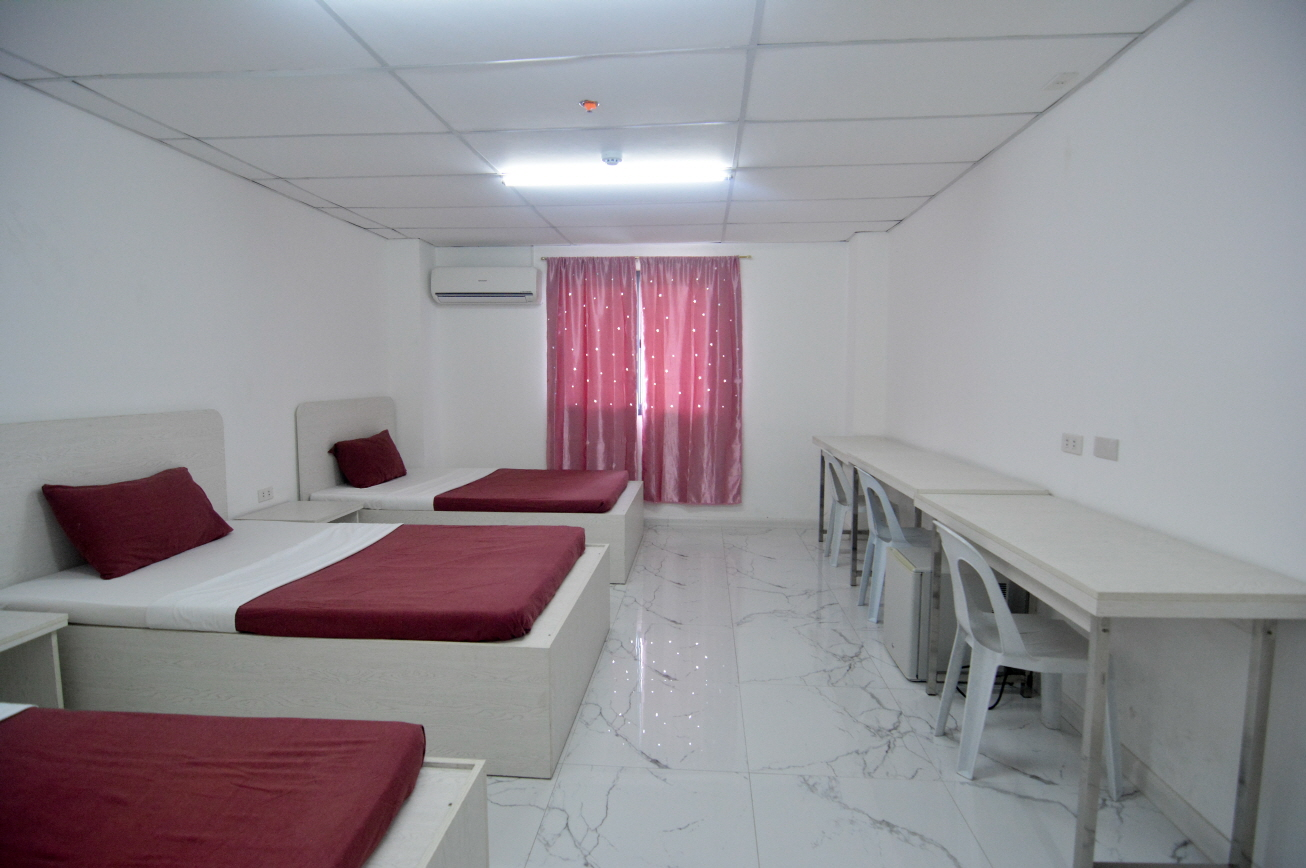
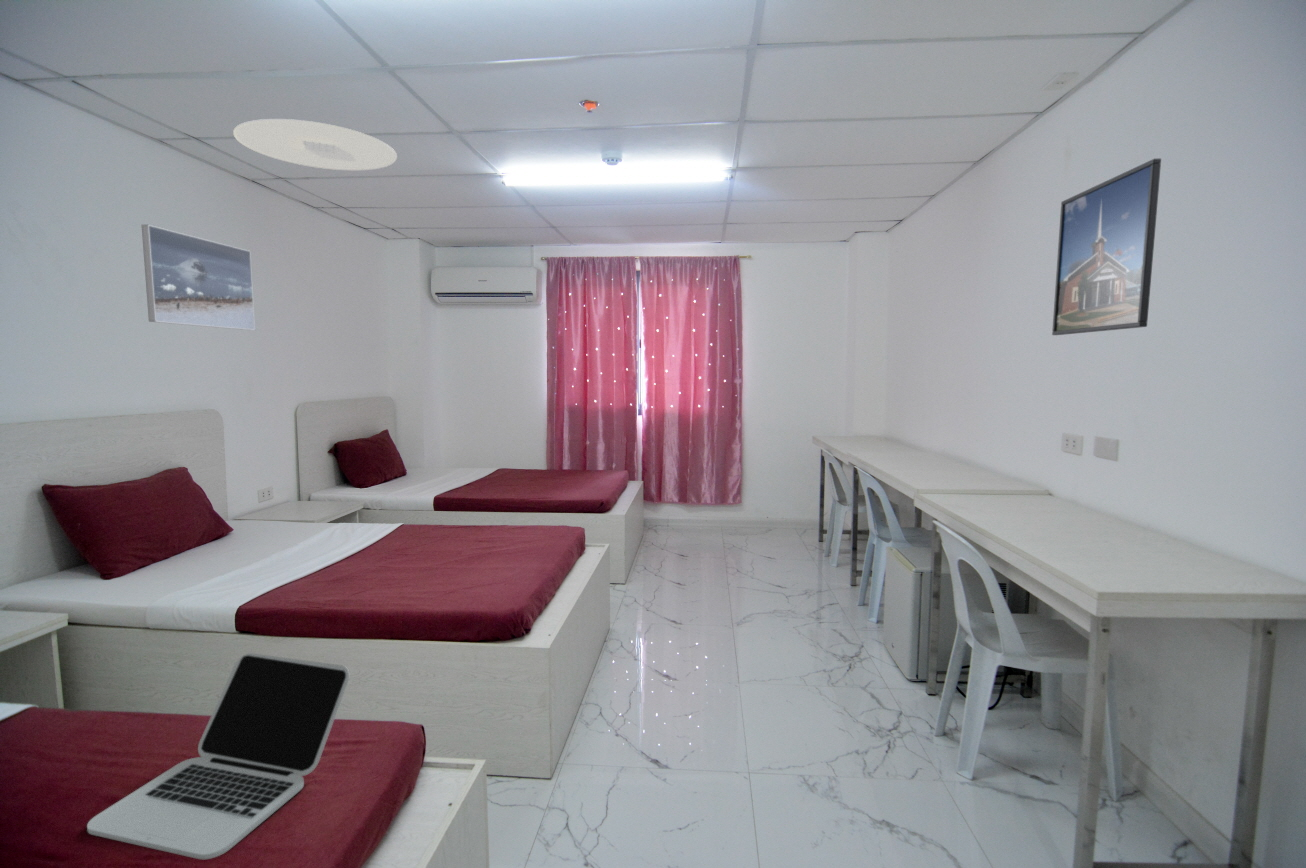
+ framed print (204, 283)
+ ceiling light (319, 140)
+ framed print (1099, 257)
+ laptop (229, 740)
